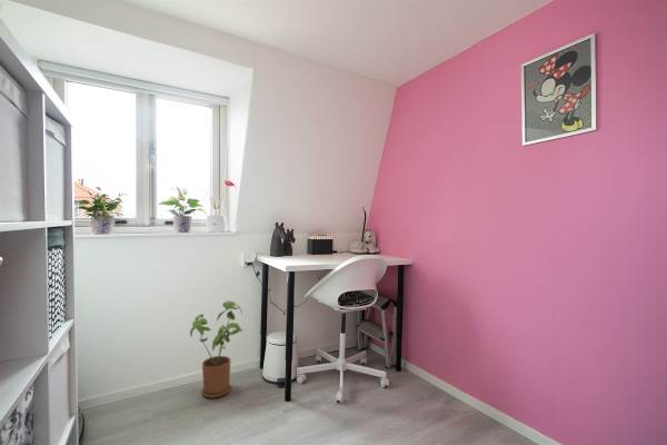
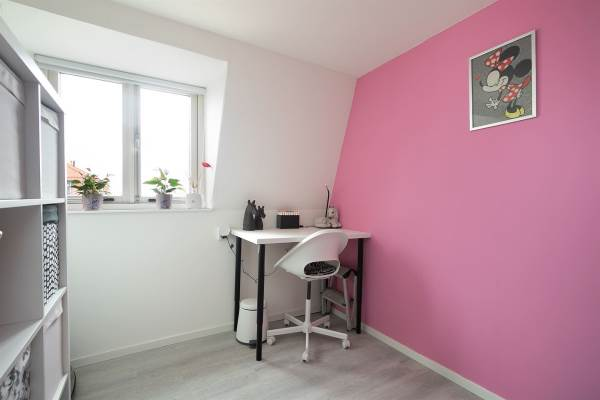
- house plant (220, 346)
